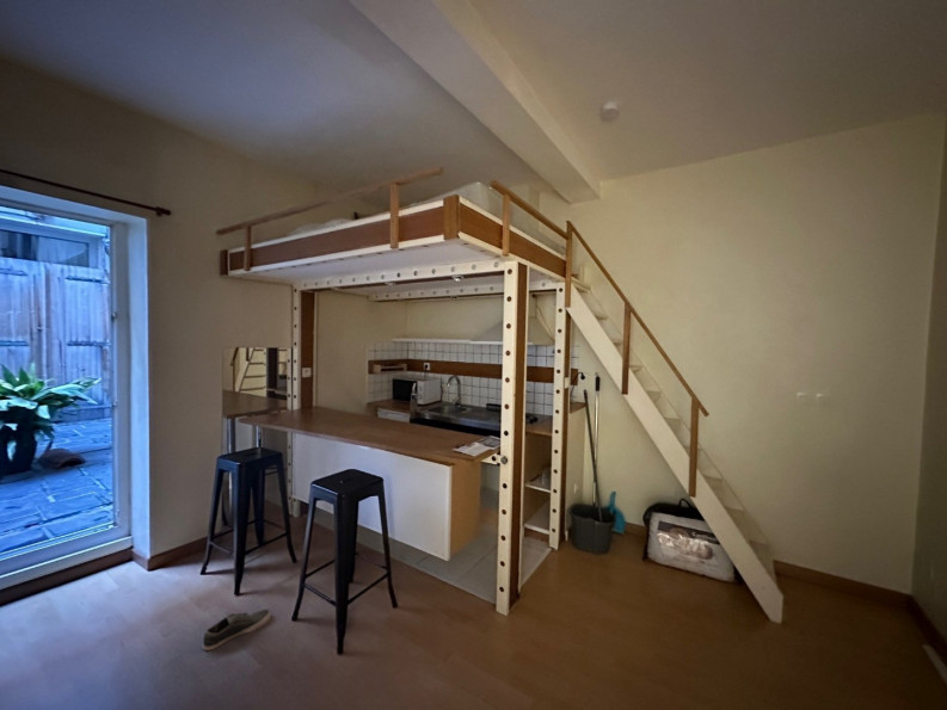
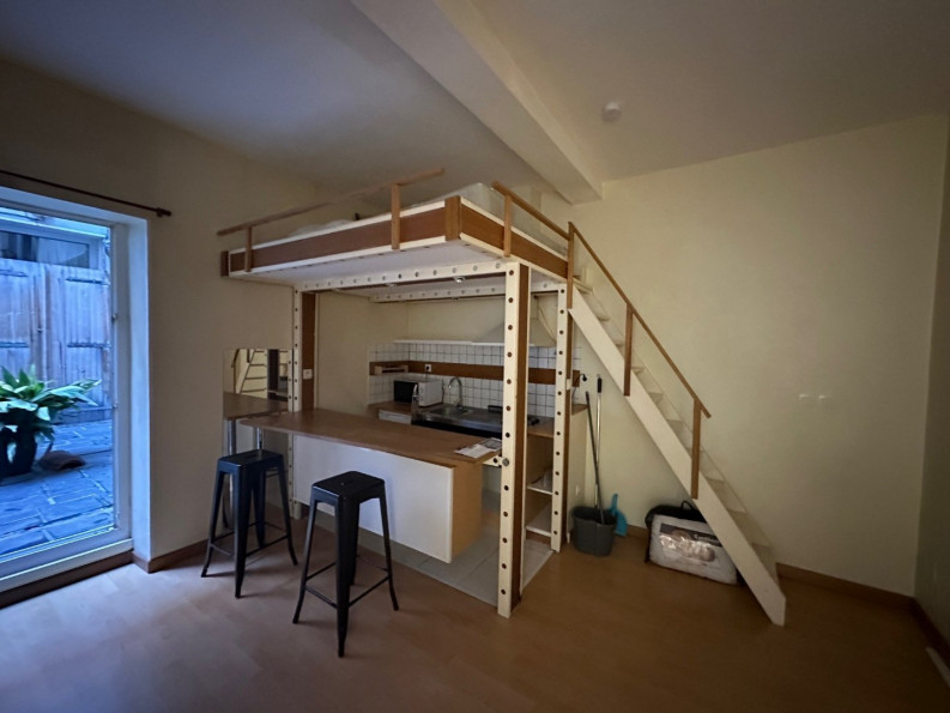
- shoe (238, 622)
